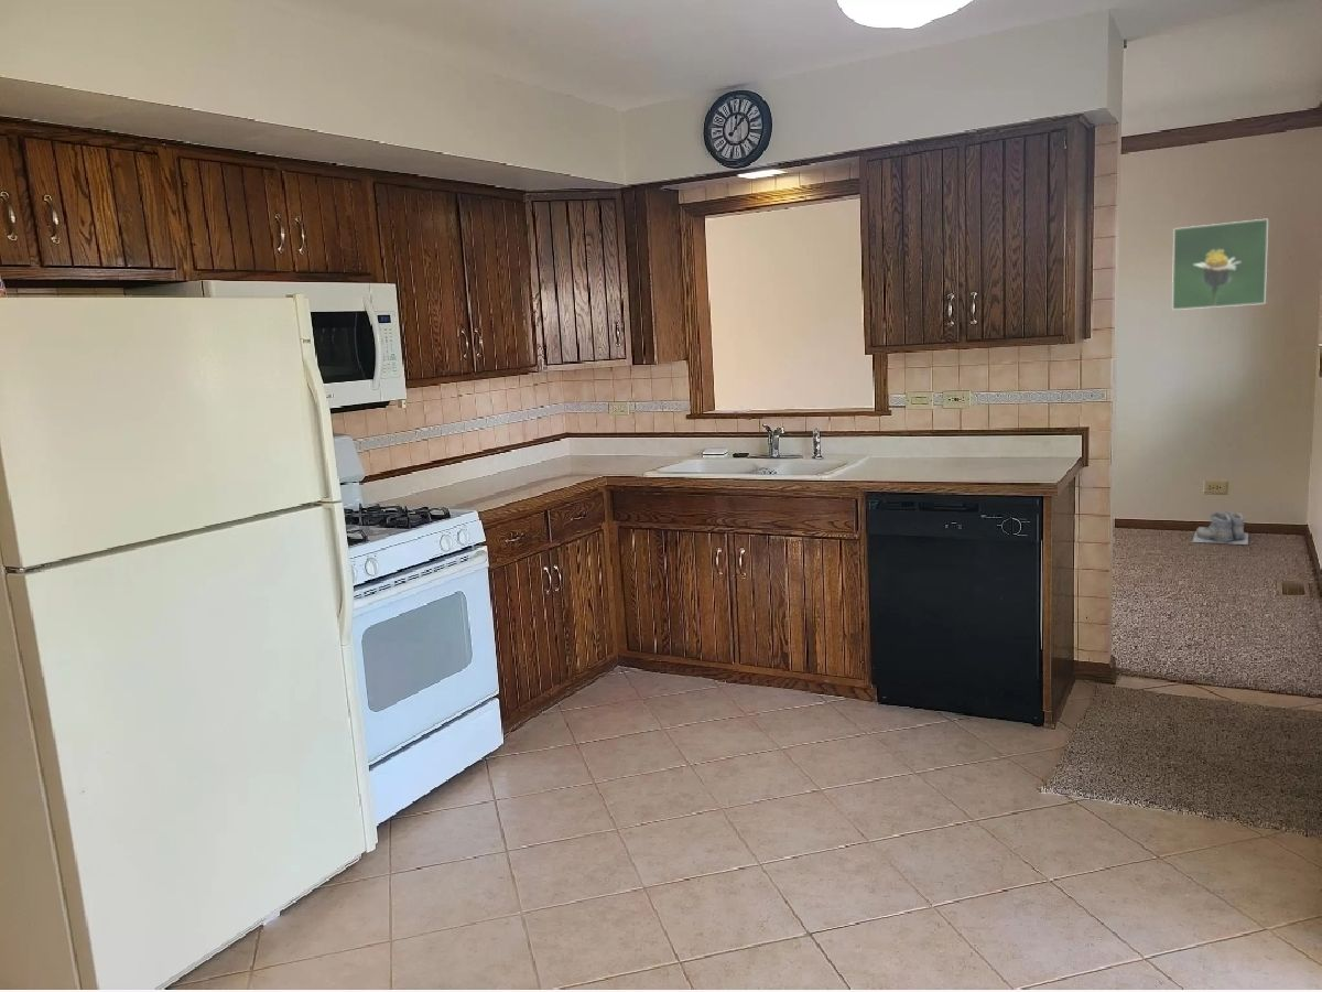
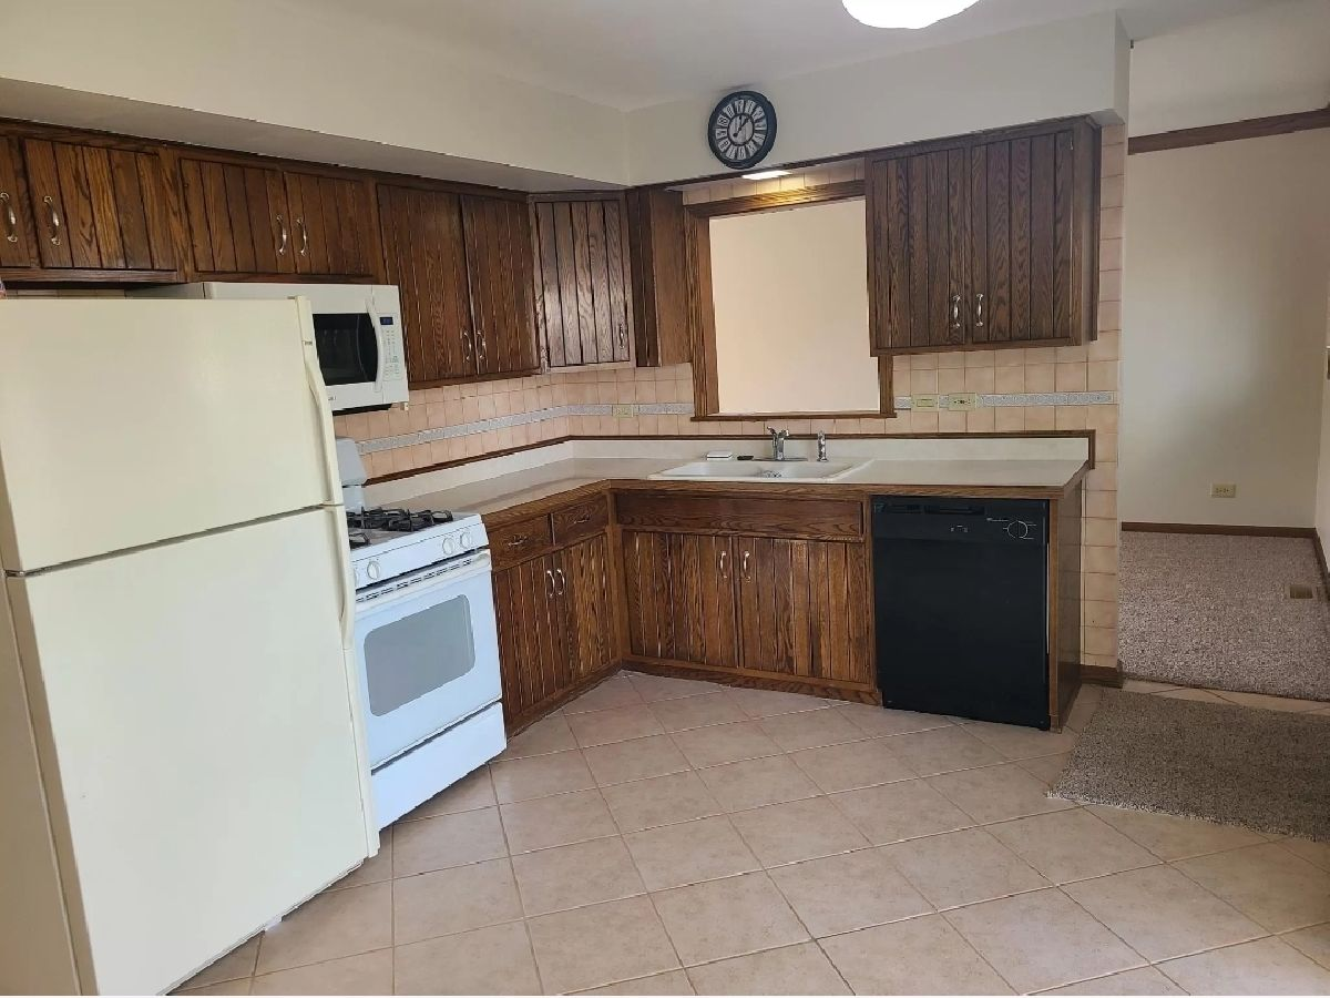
- boots (1221, 524)
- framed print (1218, 266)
